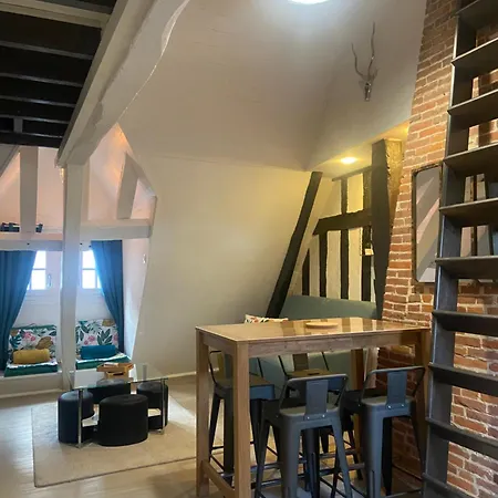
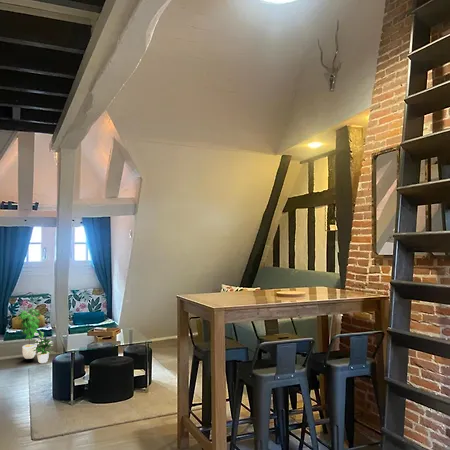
+ potted plant (35, 333)
